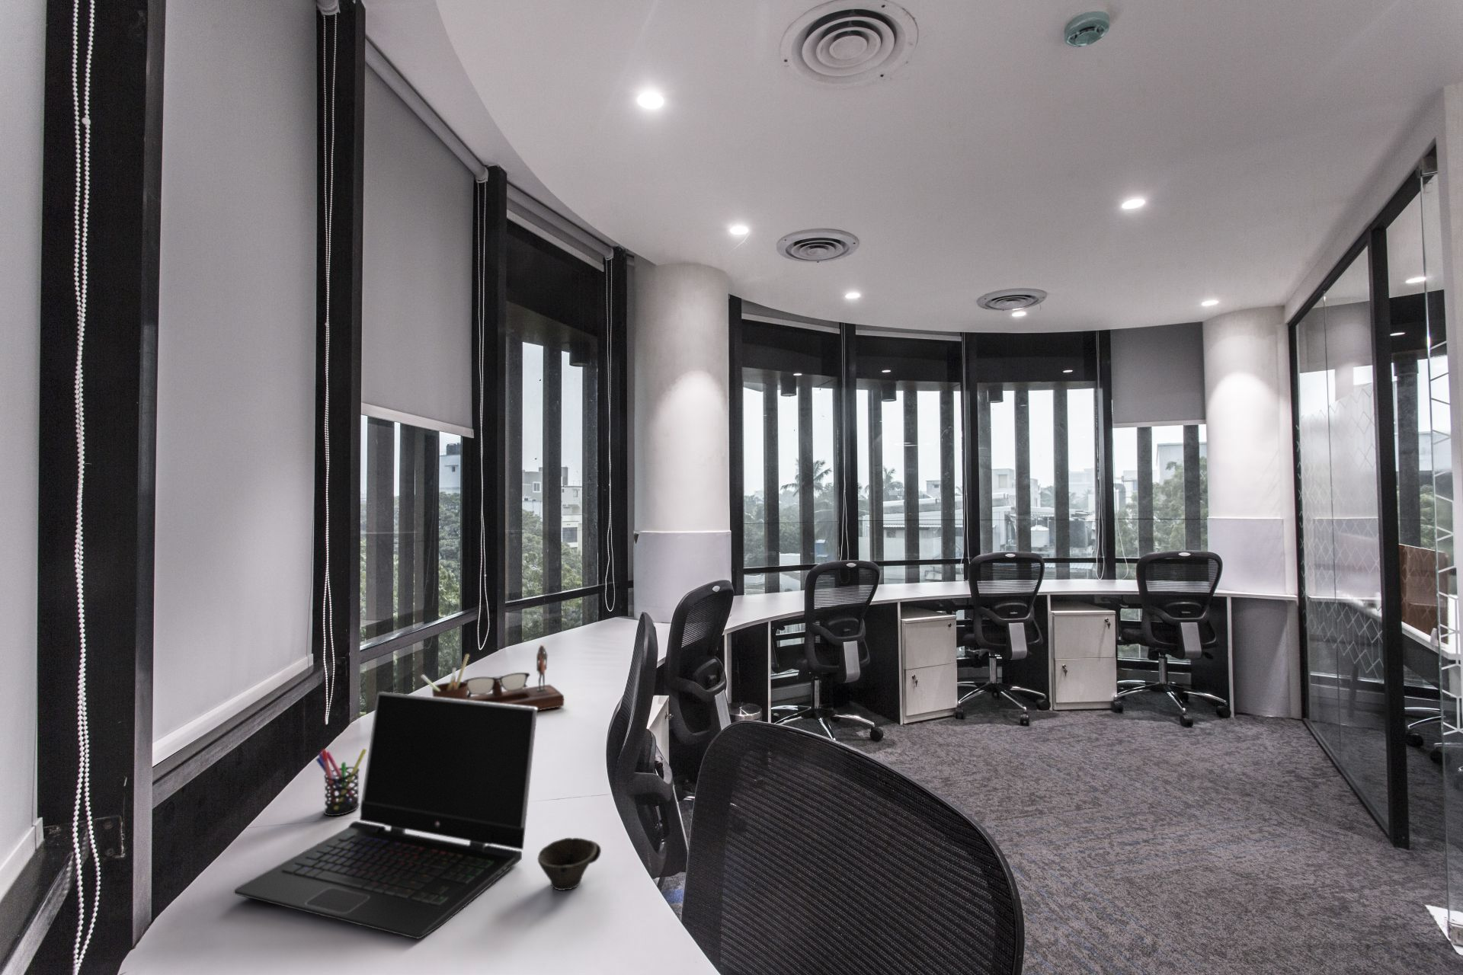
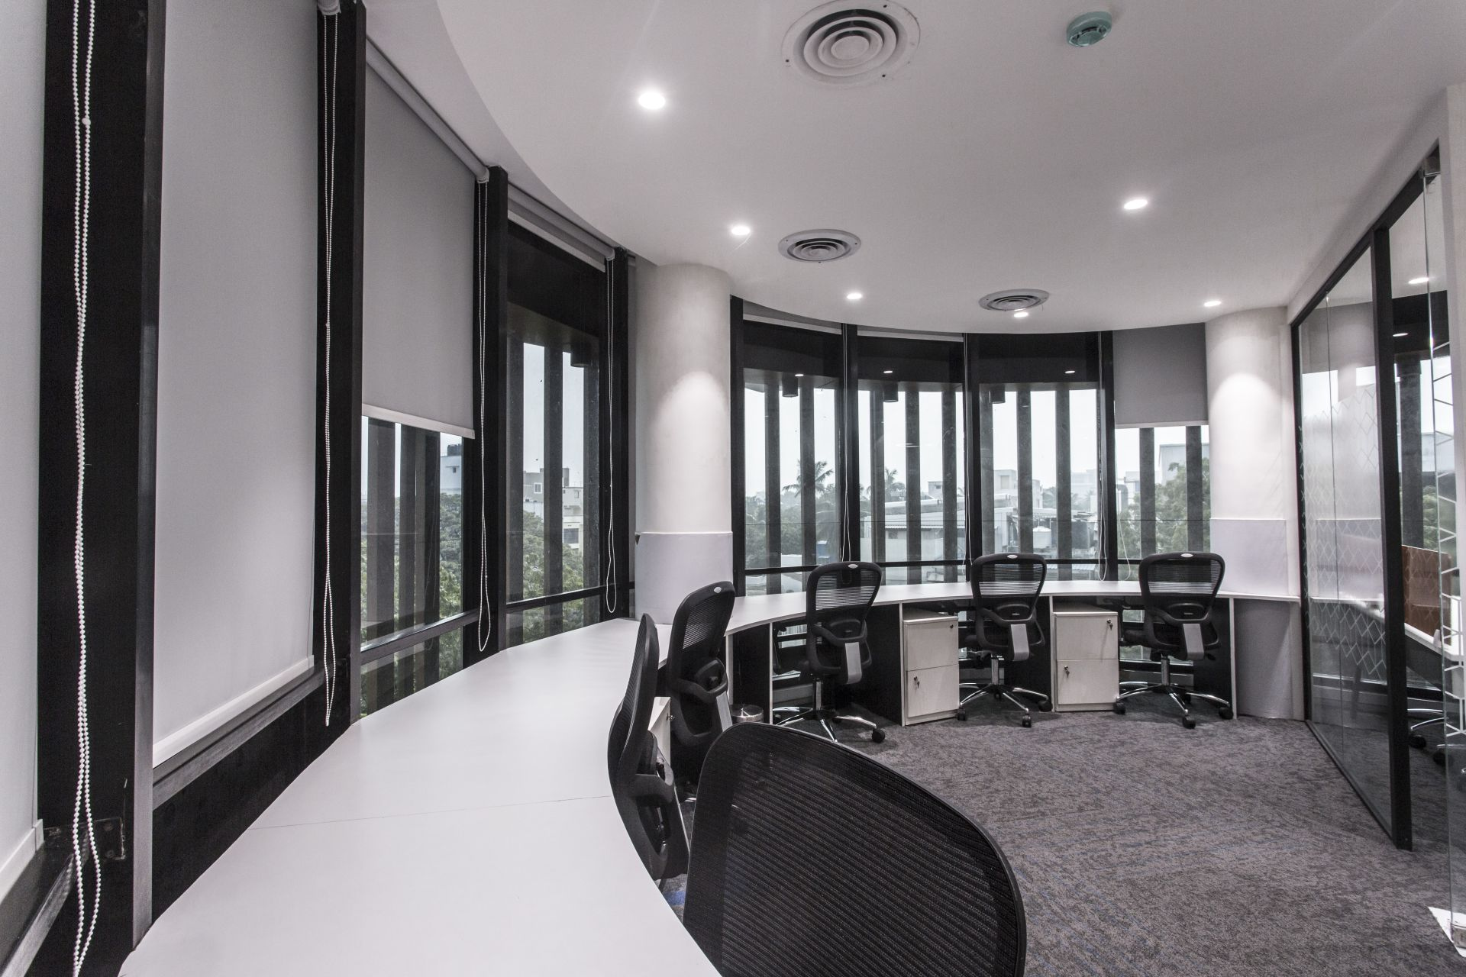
- laptop computer (395, 798)
- cup (570, 865)
- desk organizer (491, 681)
- pen holder (340, 778)
